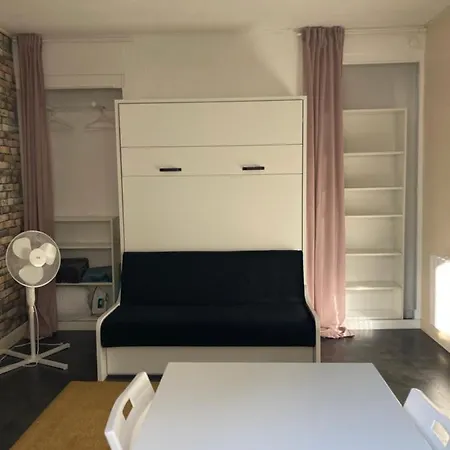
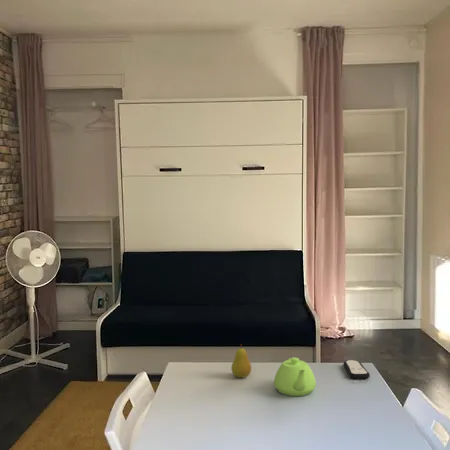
+ teapot (295, 374)
+ fruit (241, 360)
+ remote control (355, 369)
